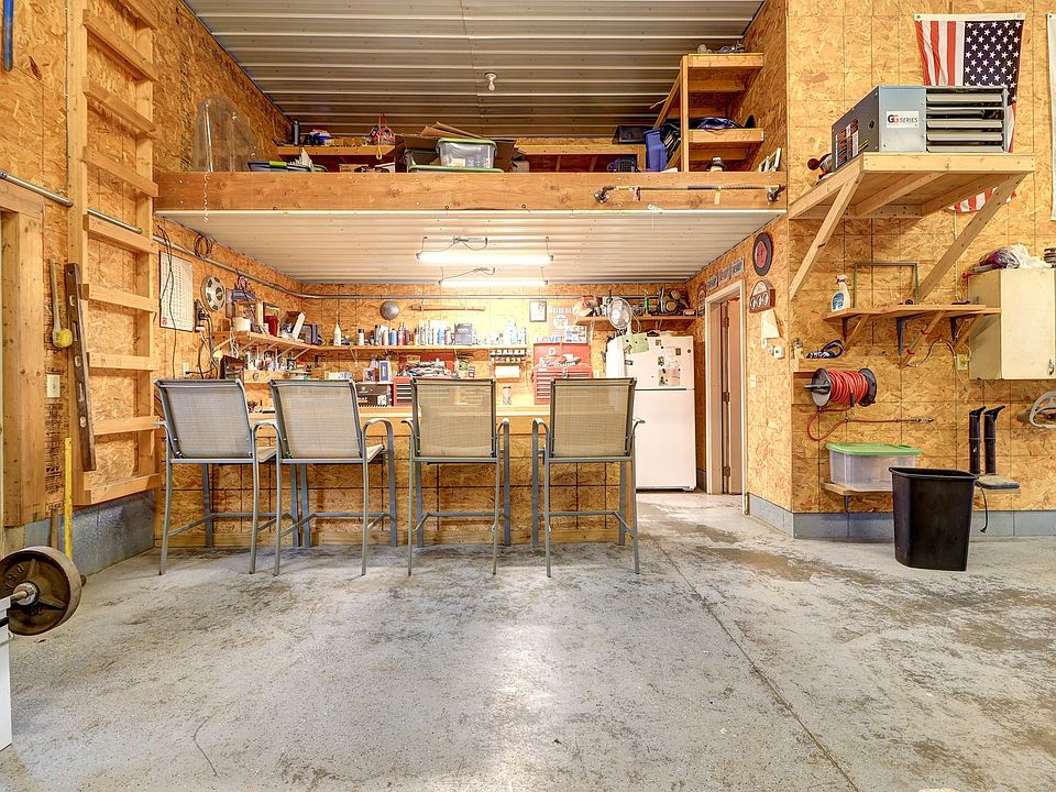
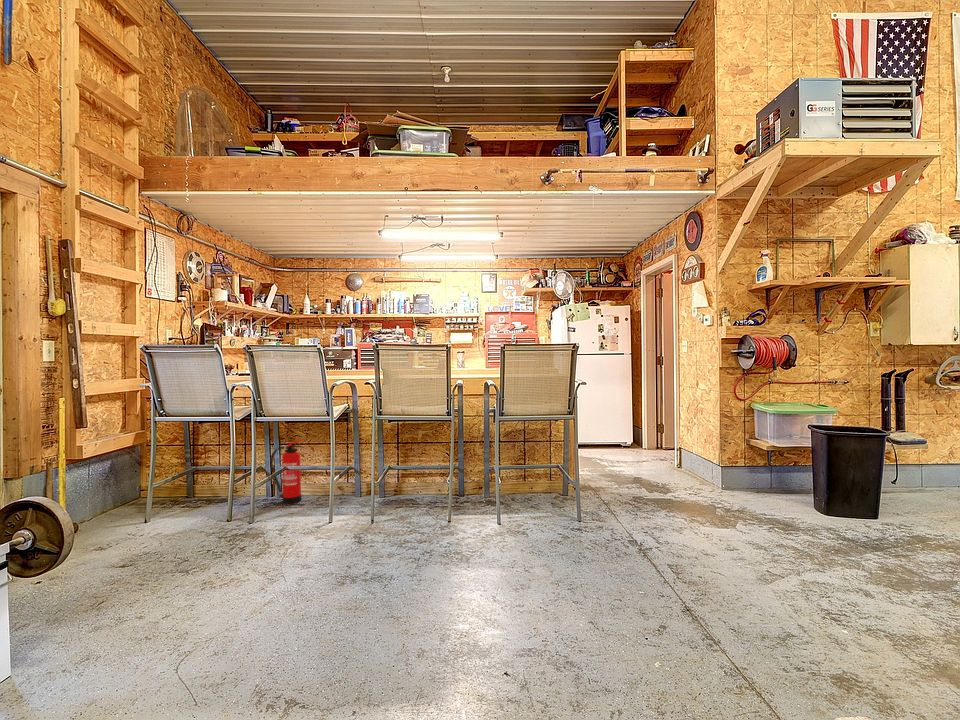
+ fire extinguisher (287, 470)
